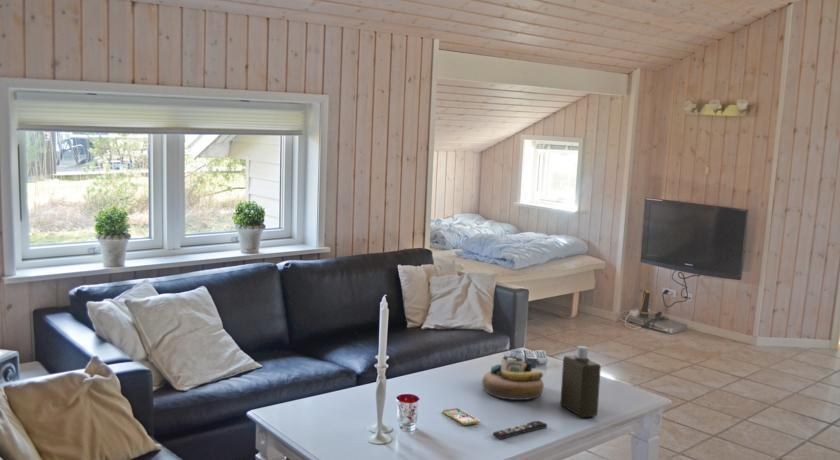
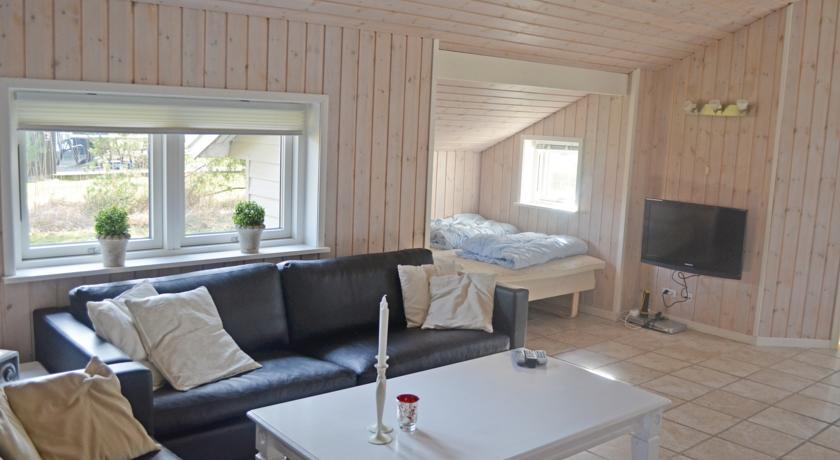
- remote control (520, 429)
- smartphone (460, 416)
- bottle (580, 379)
- decorative bowl (513, 372)
